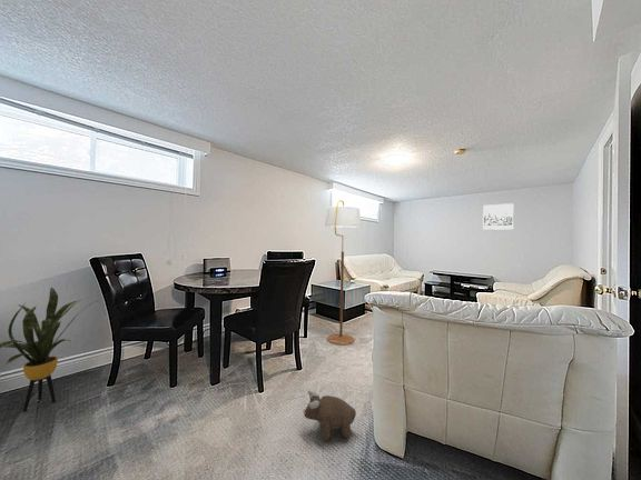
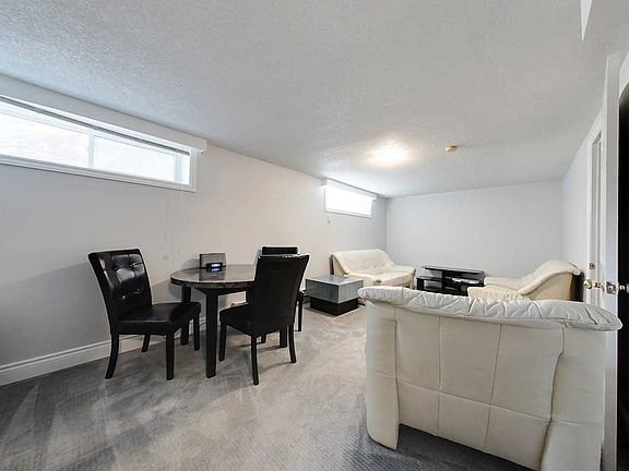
- plush toy (328, 413)
- house plant (49, 346)
- wall art (497, 217)
- floor lamp (341, 270)
